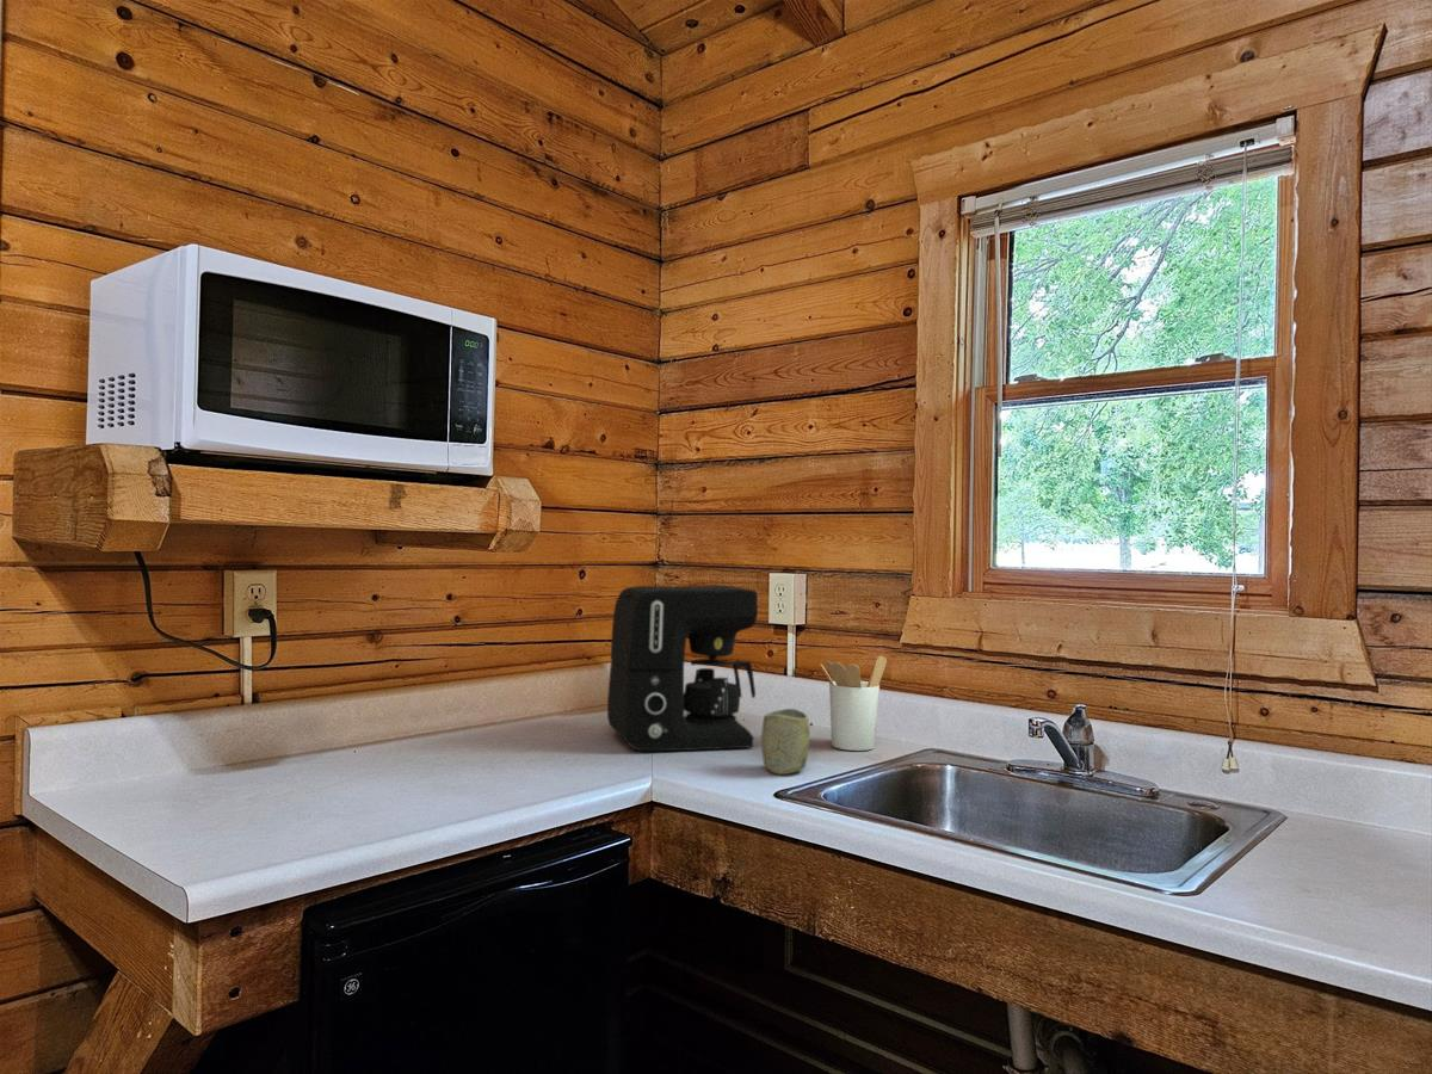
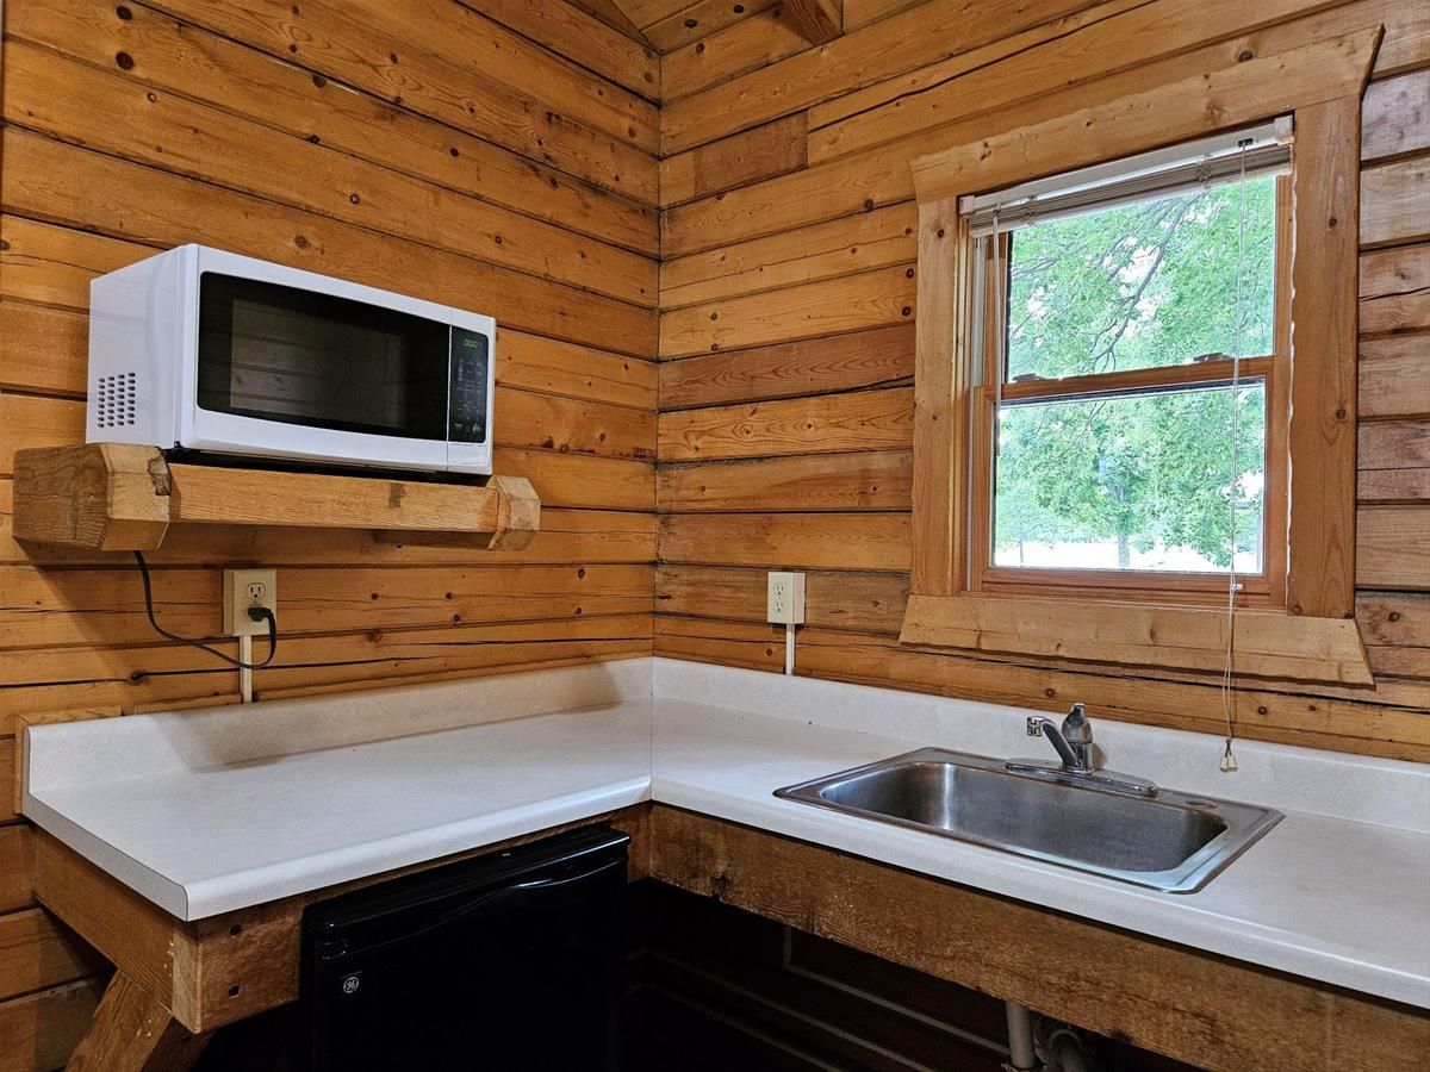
- coffee maker (691, 663)
- utensil holder (850, 700)
- cup (785, 740)
